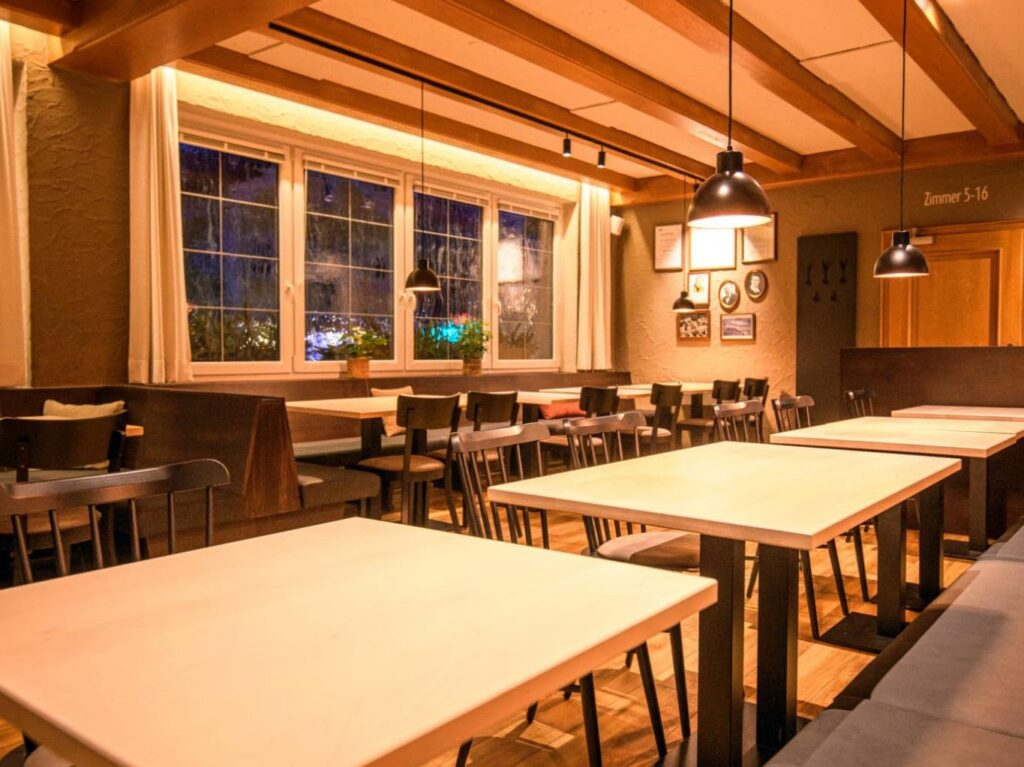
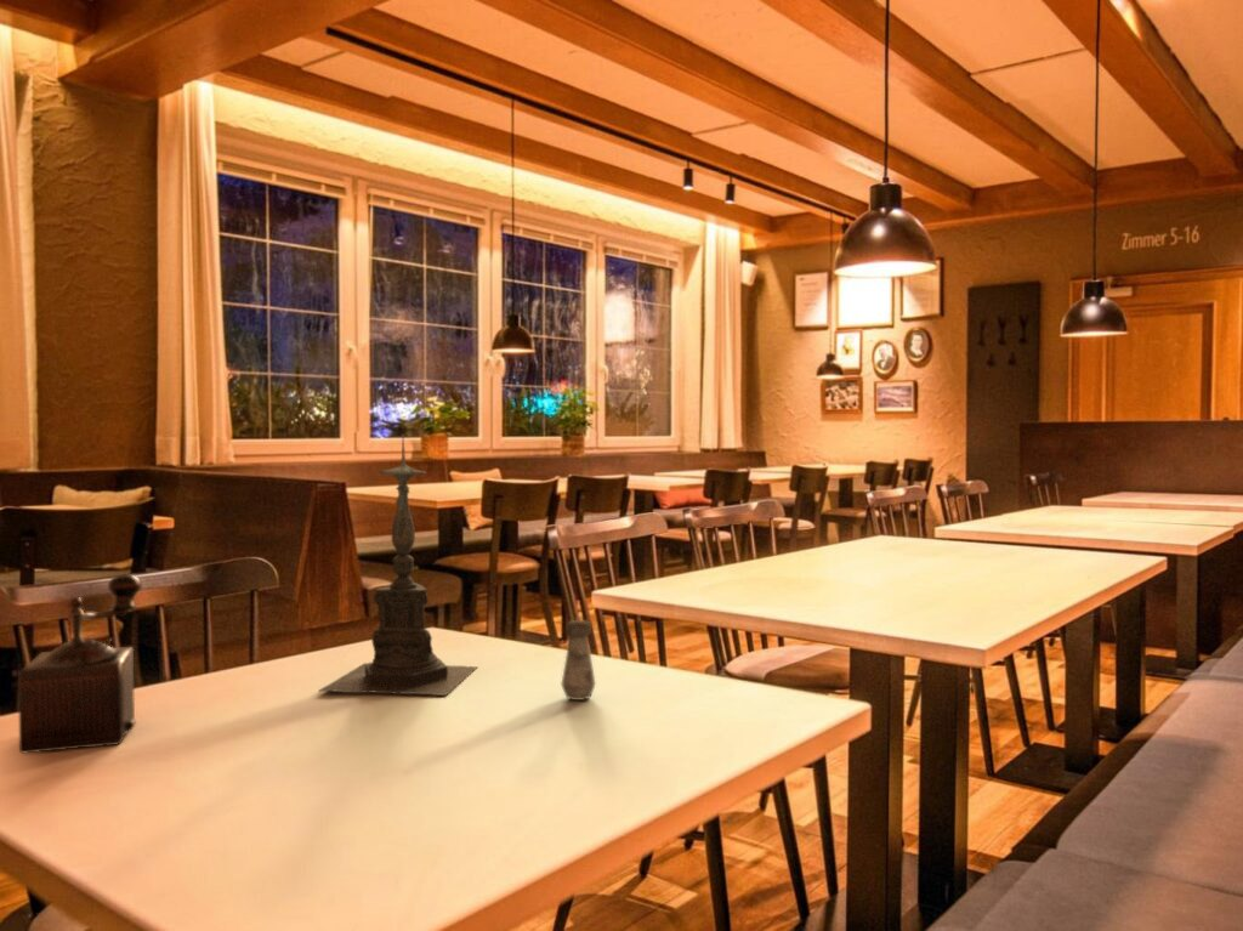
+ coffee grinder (86, 655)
+ candle holder (401, 556)
+ salt shaker (578, 658)
